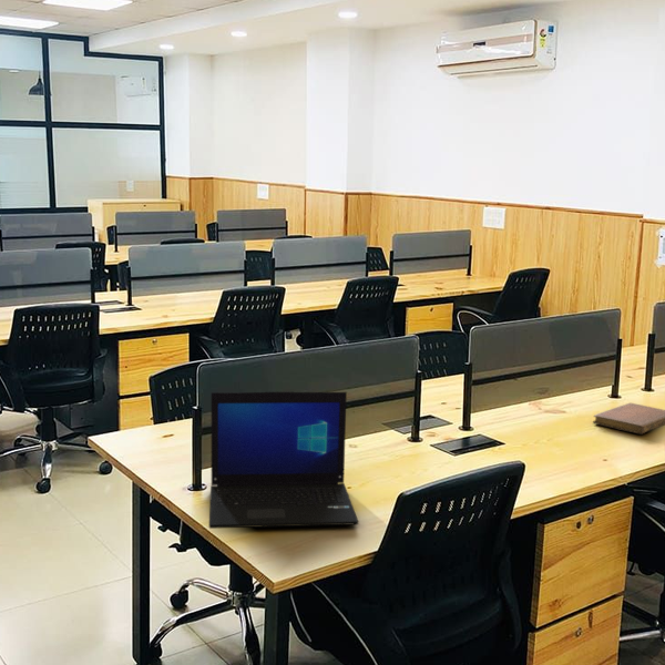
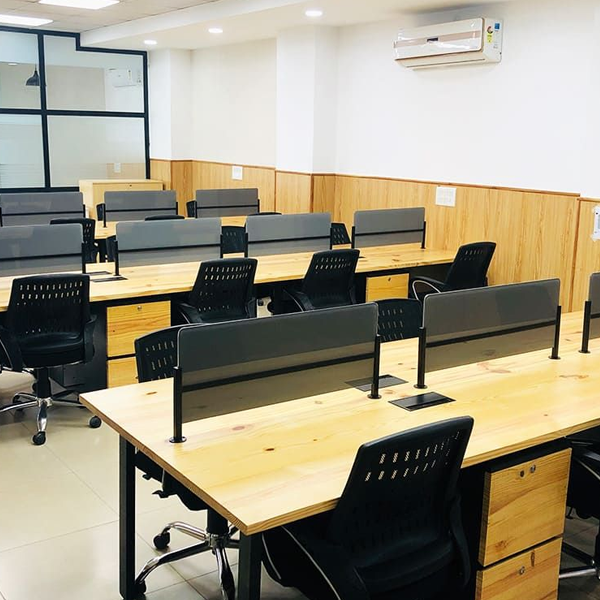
- laptop (282, 456)
- notebook (635, 417)
